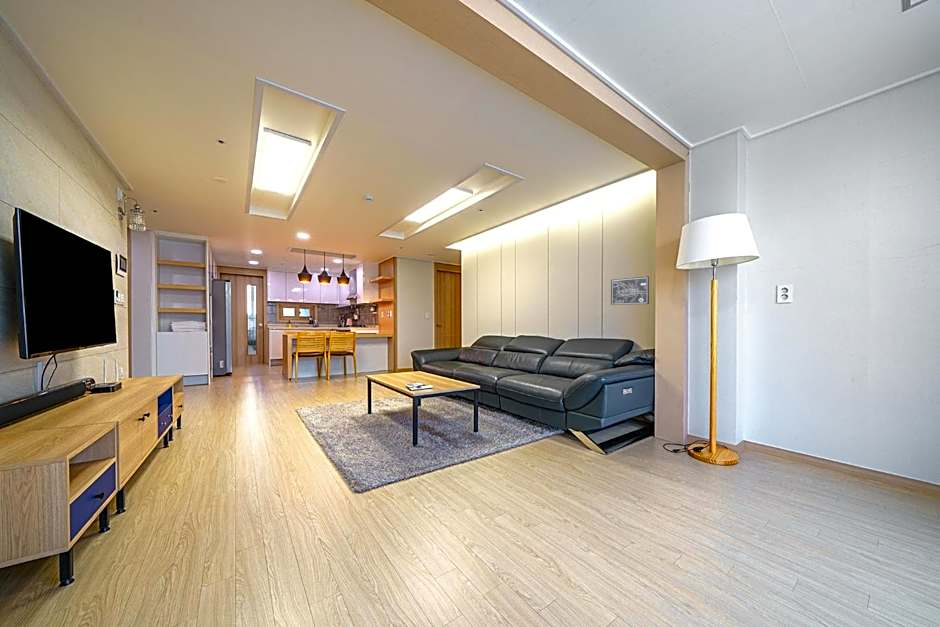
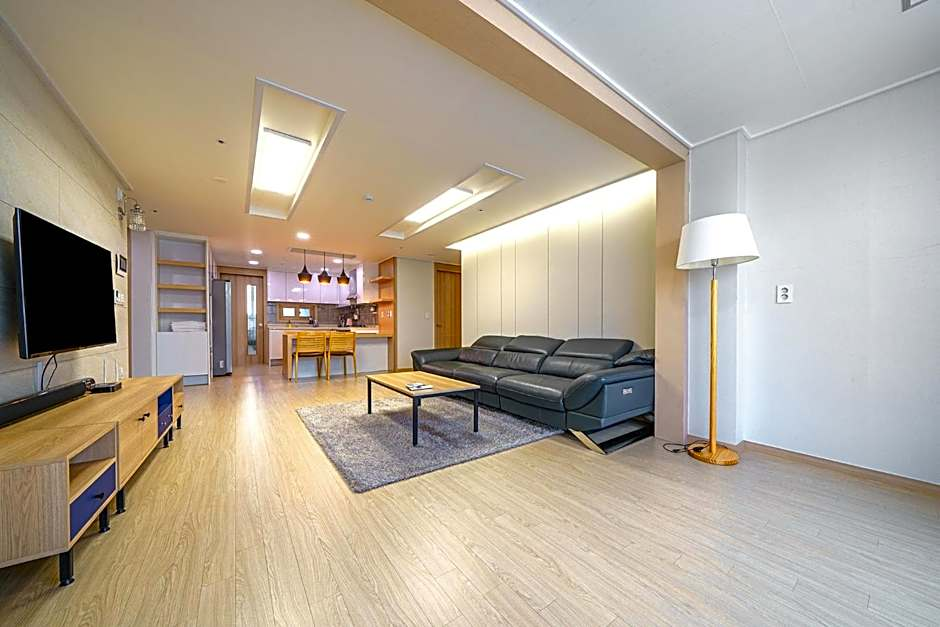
- wall art (629, 291)
